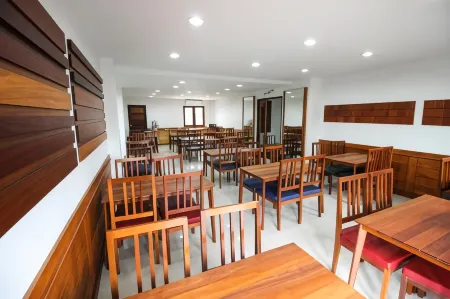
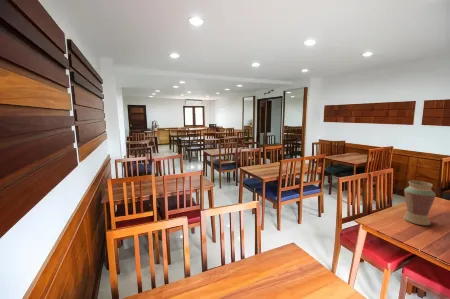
+ vase (418, 201)
